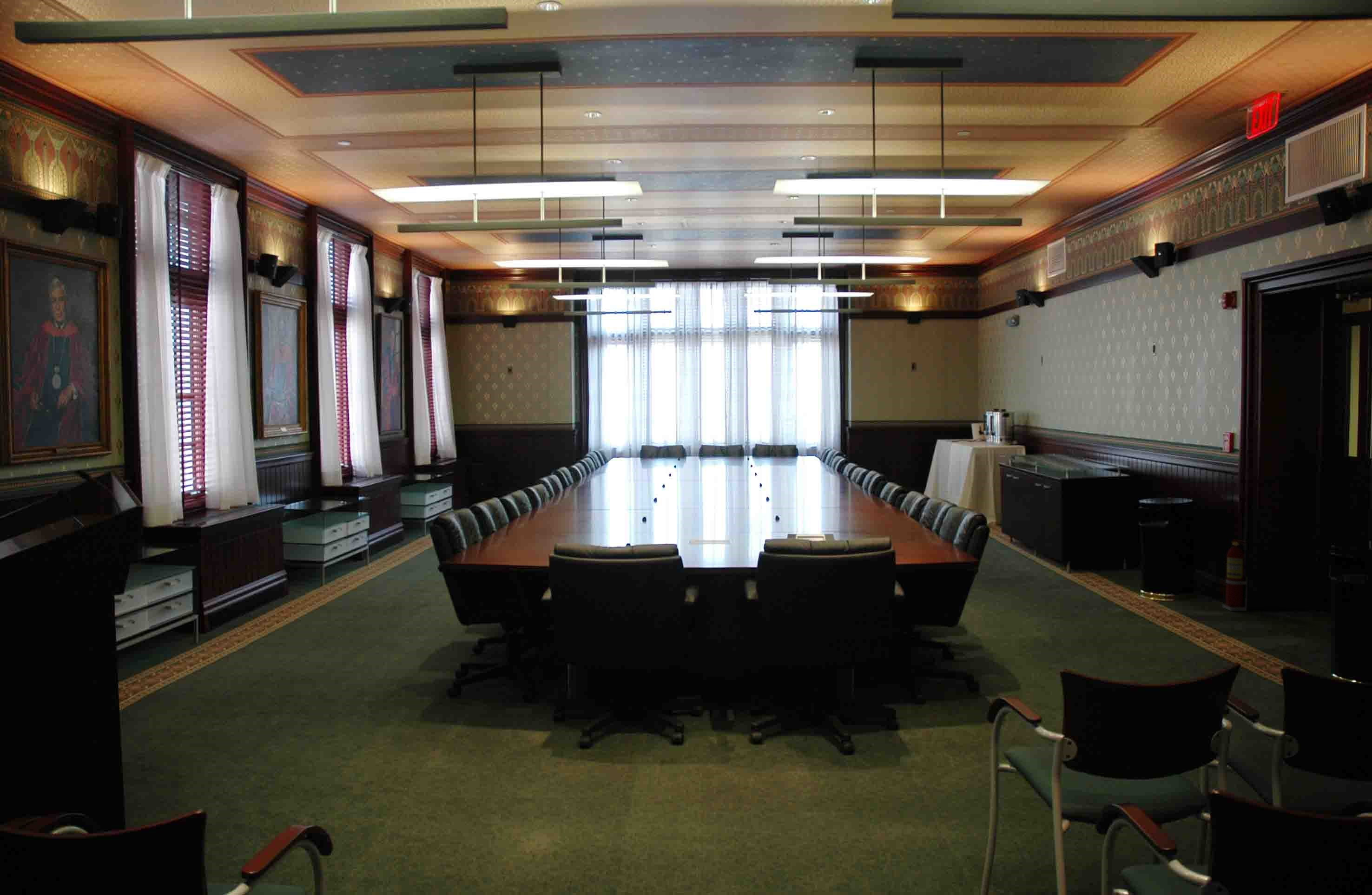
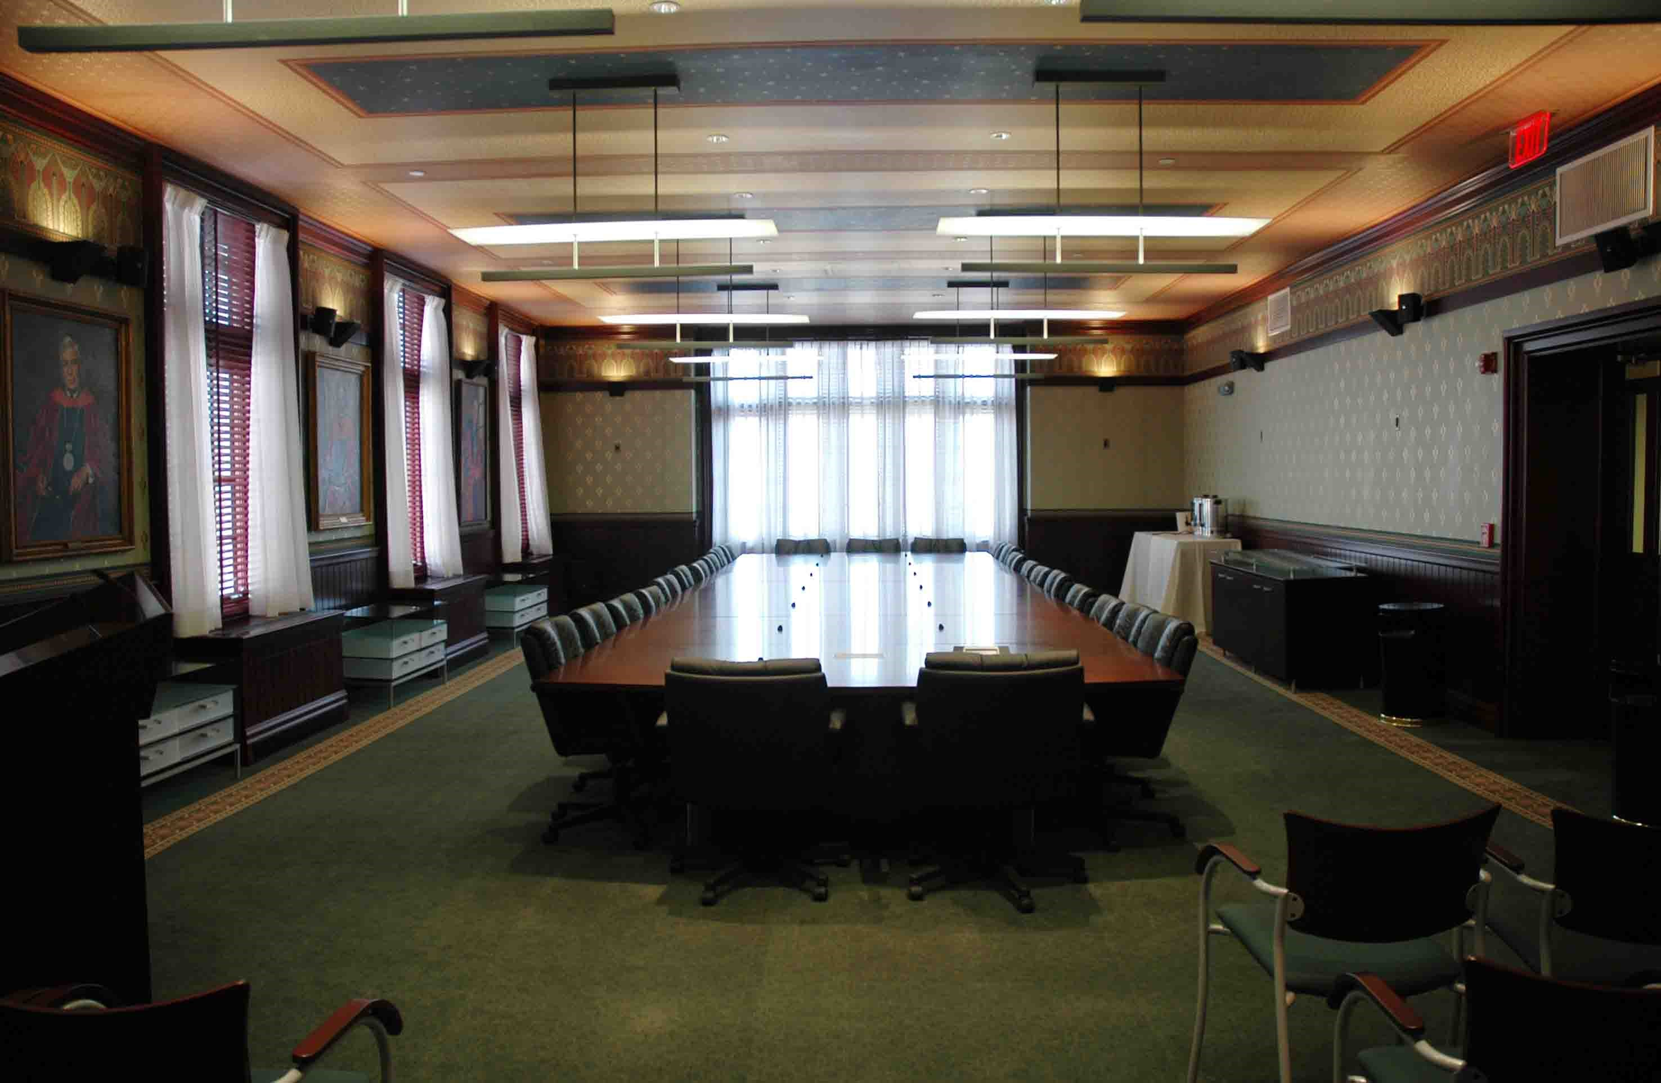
- fire extinguisher (1235, 574)
